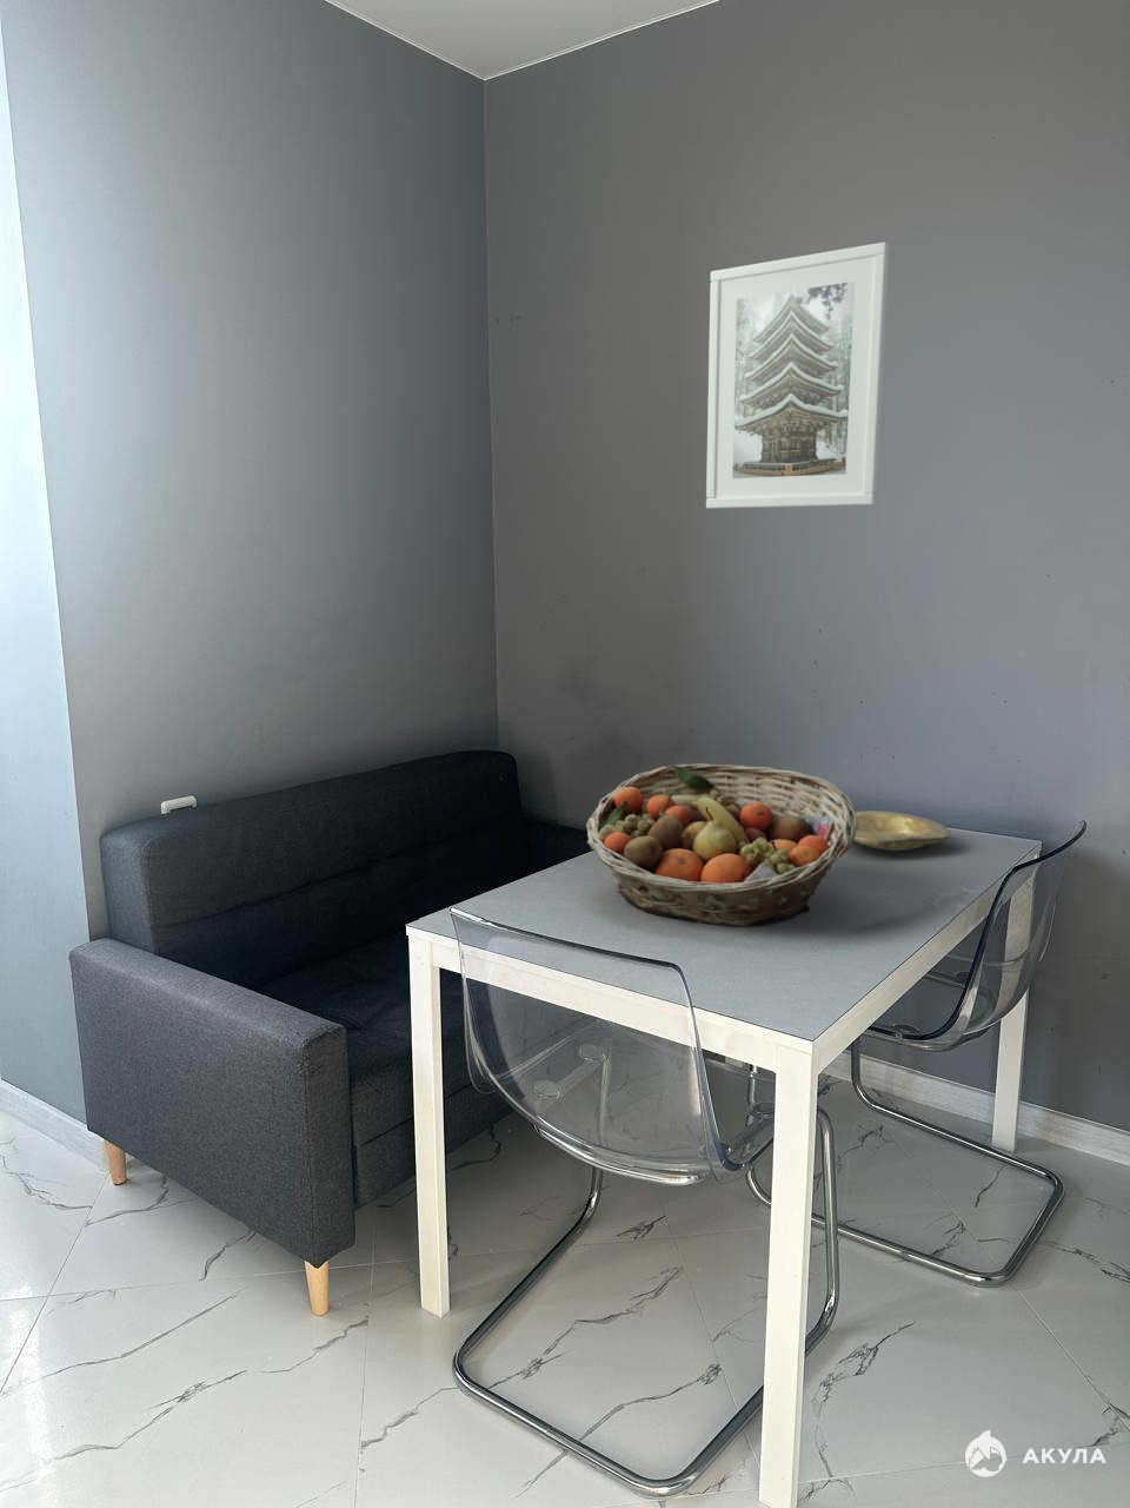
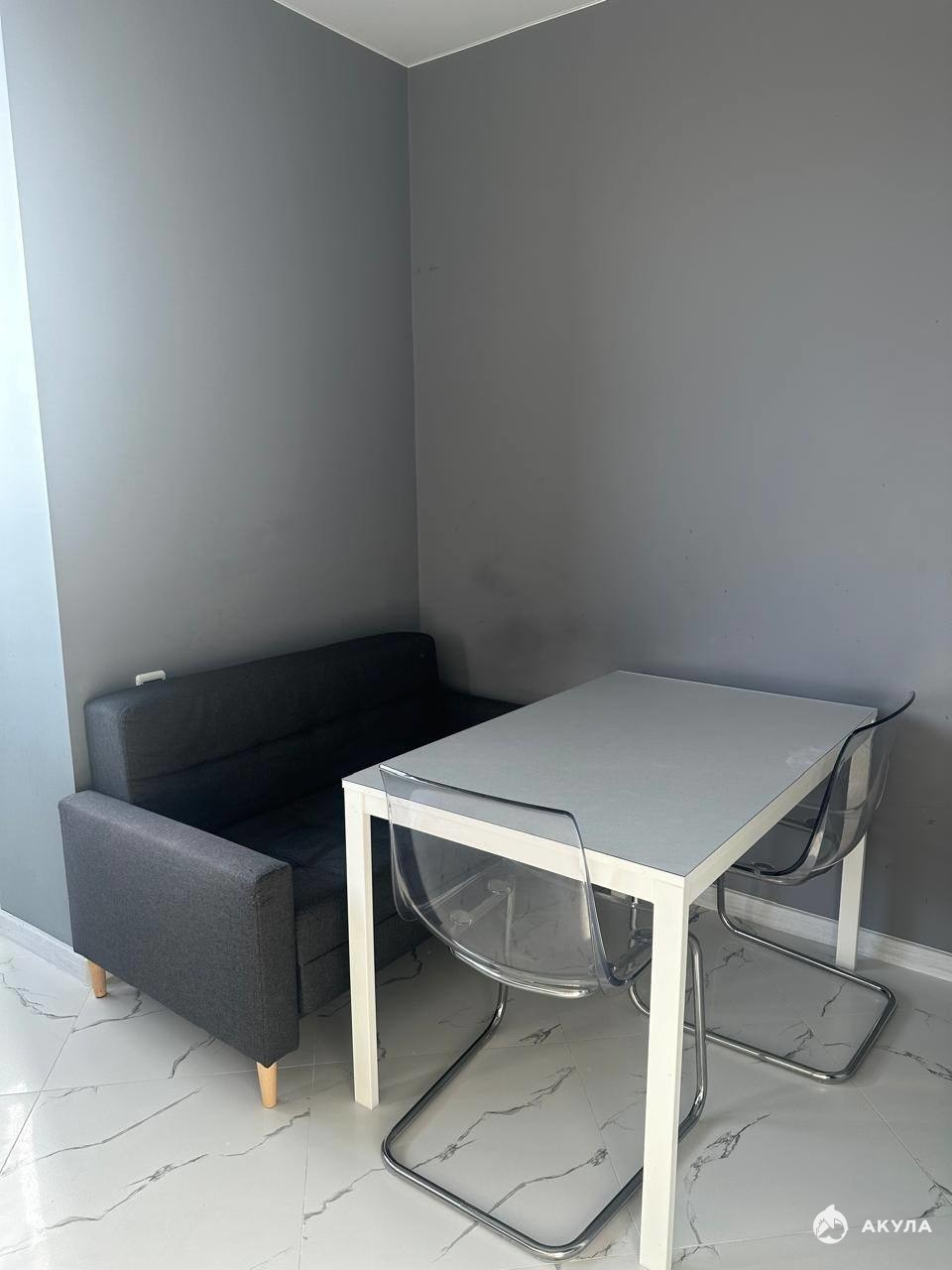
- fruit basket (717, 839)
- plate (888, 832)
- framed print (791, 384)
